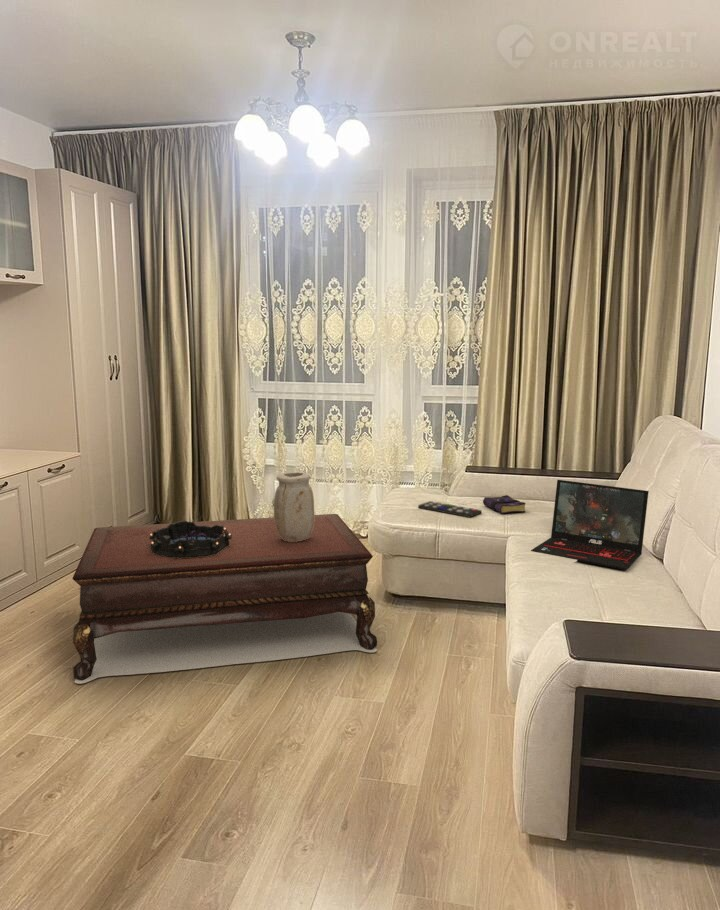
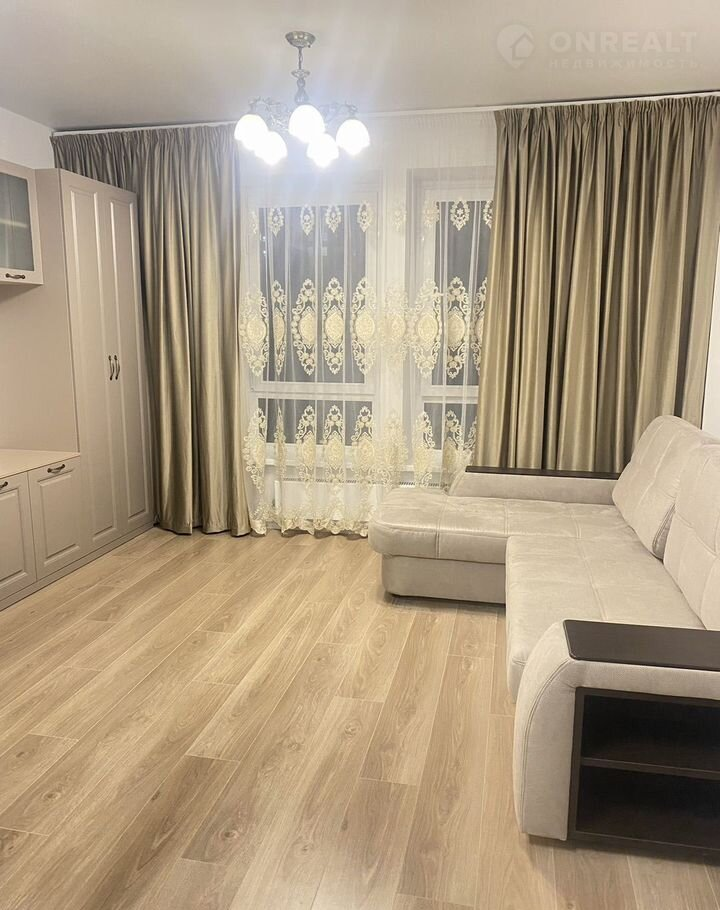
- vase (294, 506)
- book (503, 504)
- decorative bowl (190, 537)
- coffee table (230, 585)
- remote control (449, 508)
- laptop (589, 522)
